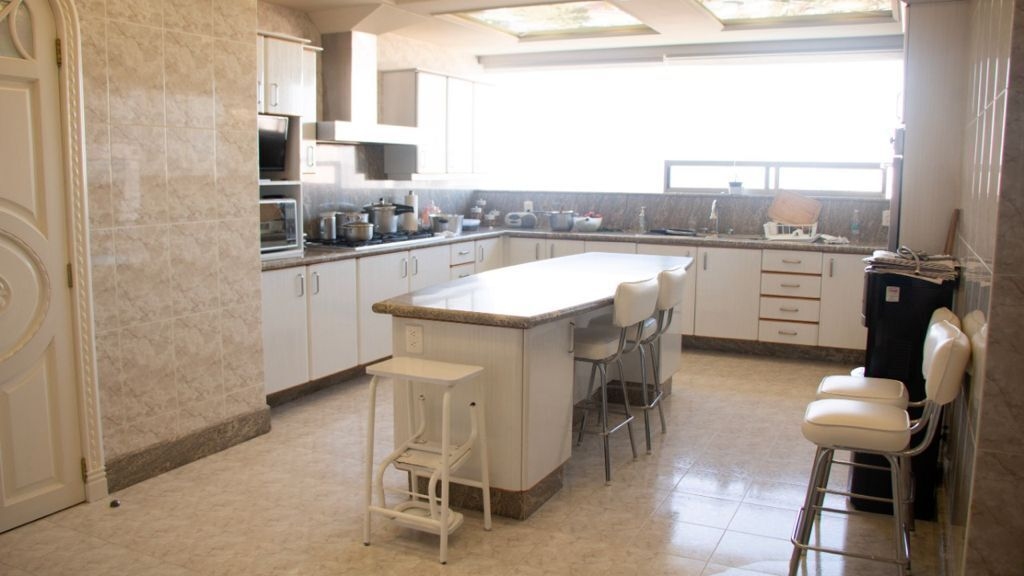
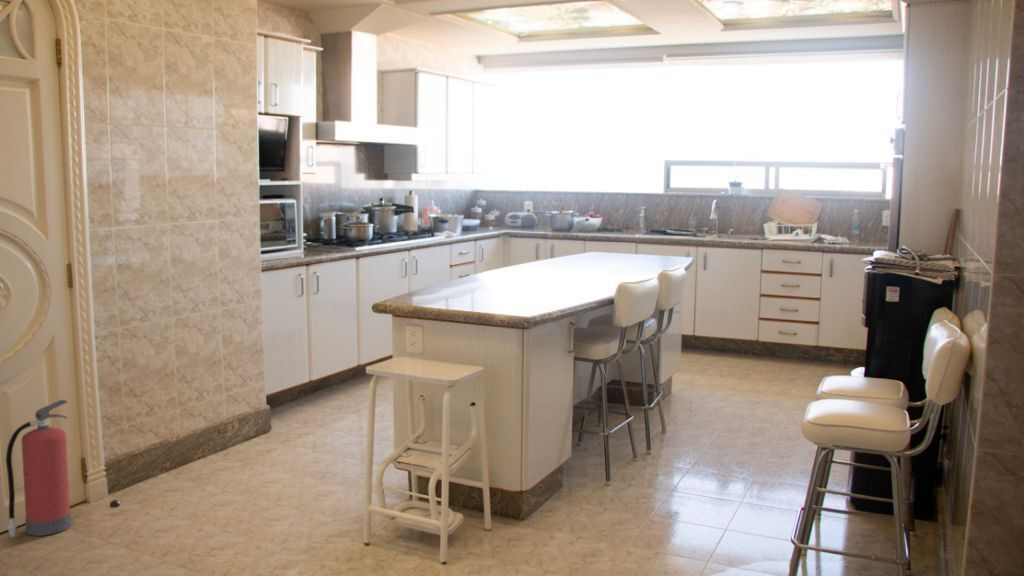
+ fire extinguisher (37, 469)
